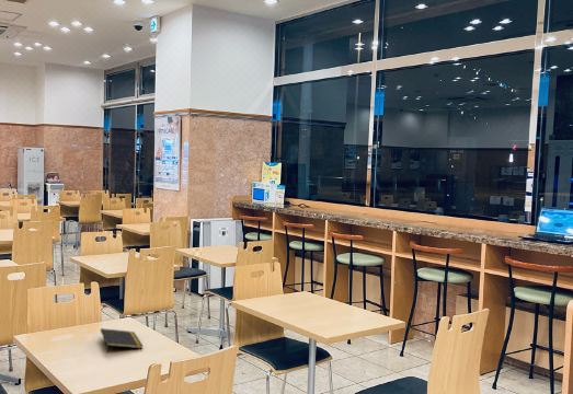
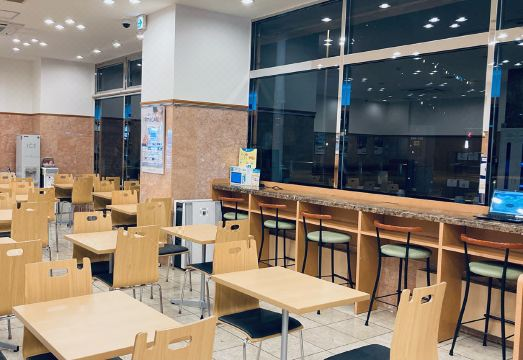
- notepad (121, 338)
